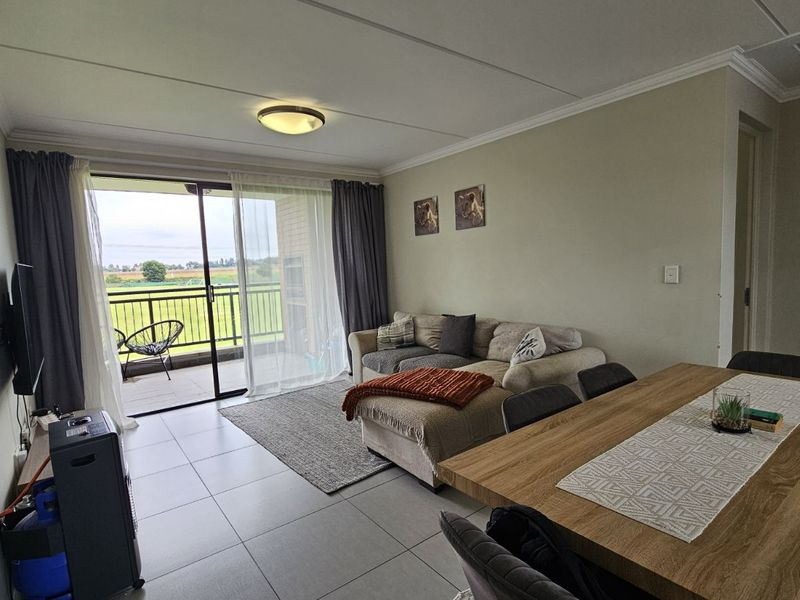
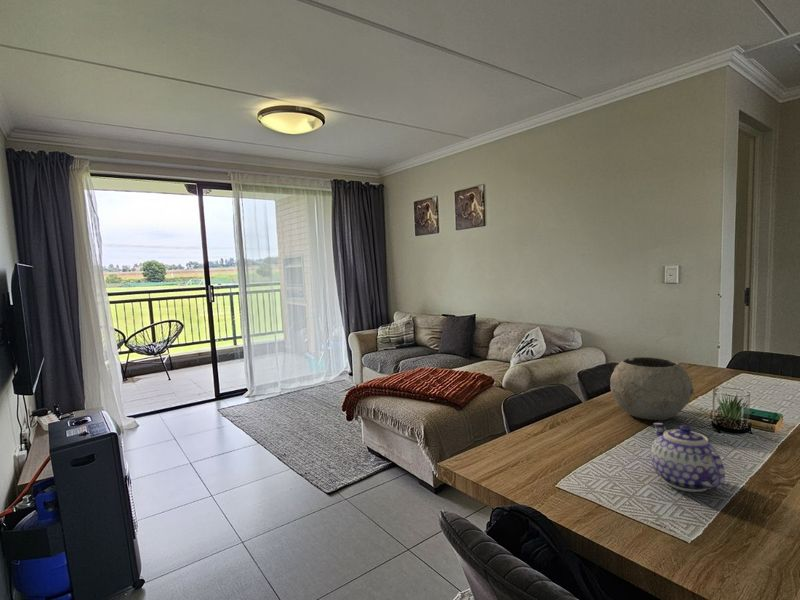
+ teapot (684, 453)
+ bowl (650, 388)
